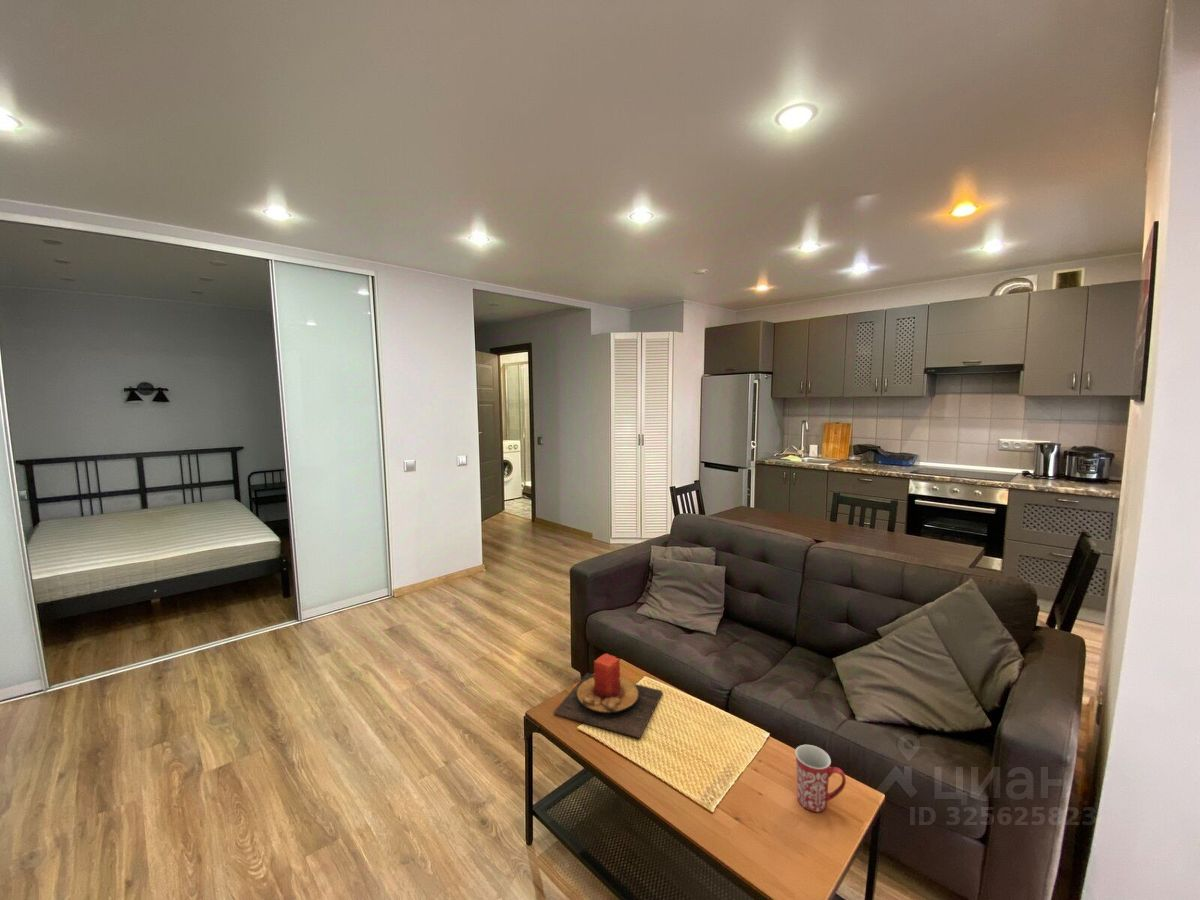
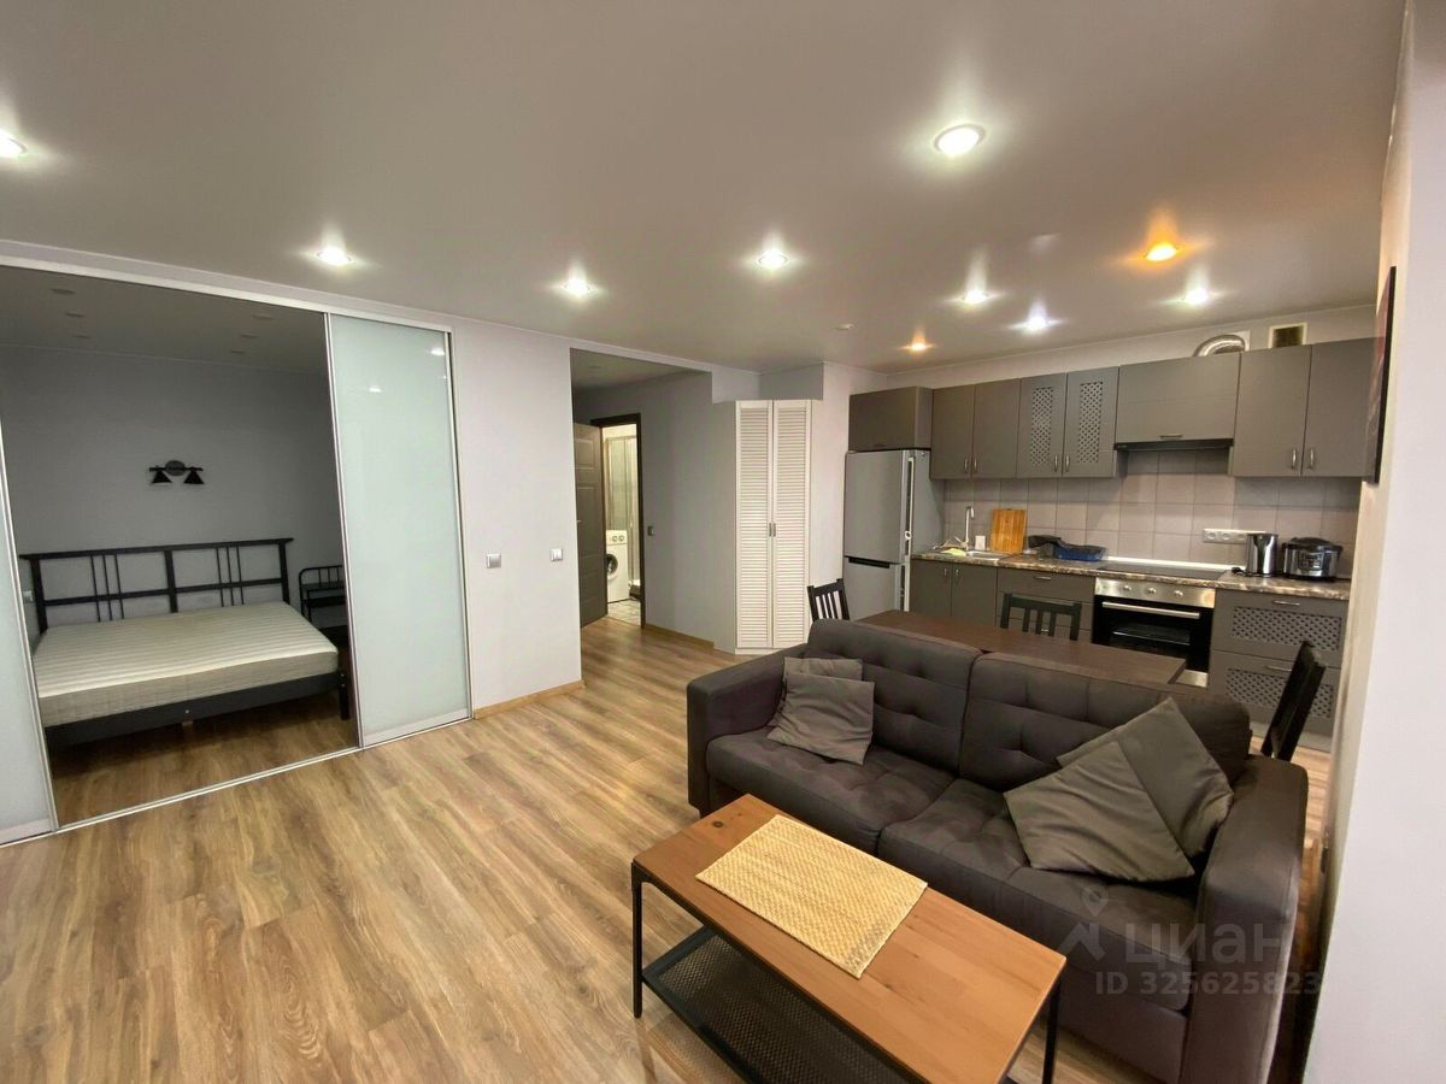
- mug (819, 781)
- candle (610, 681)
